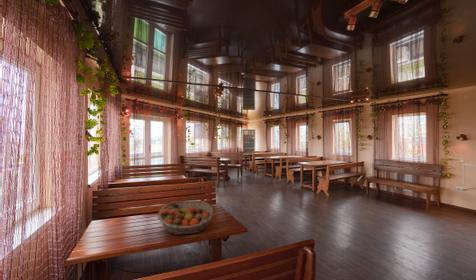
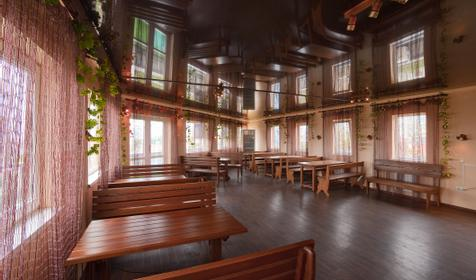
- fruit basket (186, 216)
